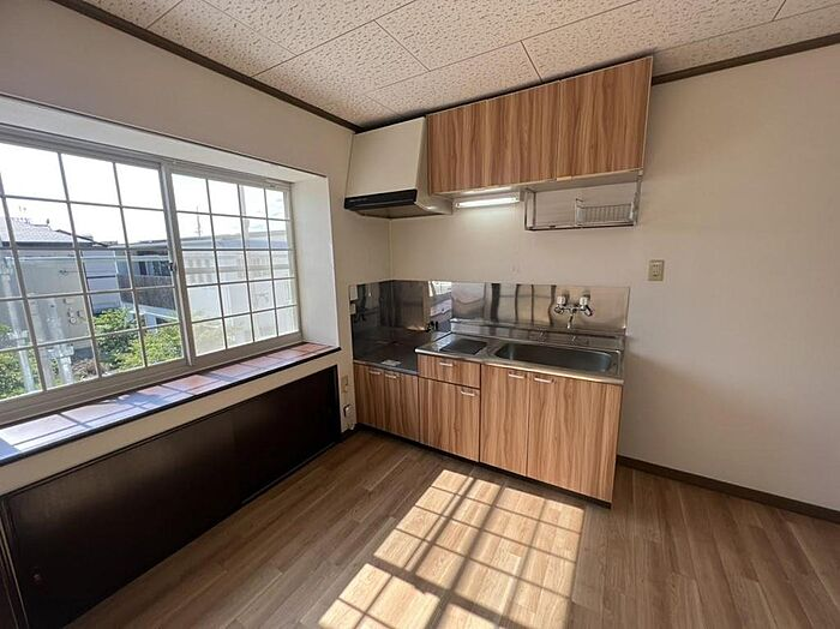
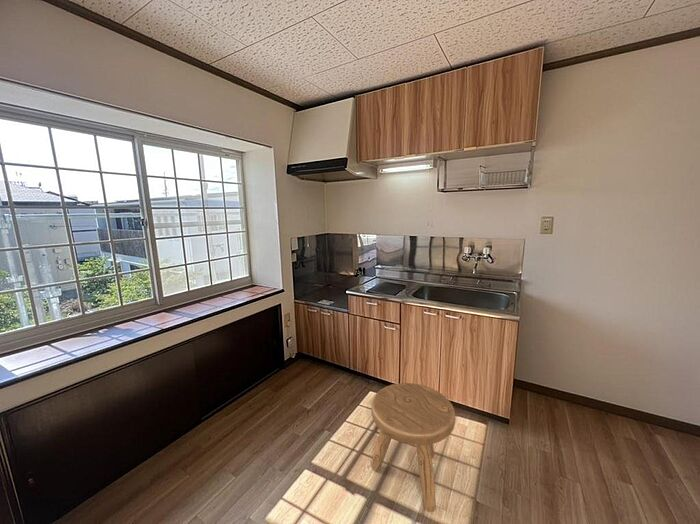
+ stool (411, 440)
